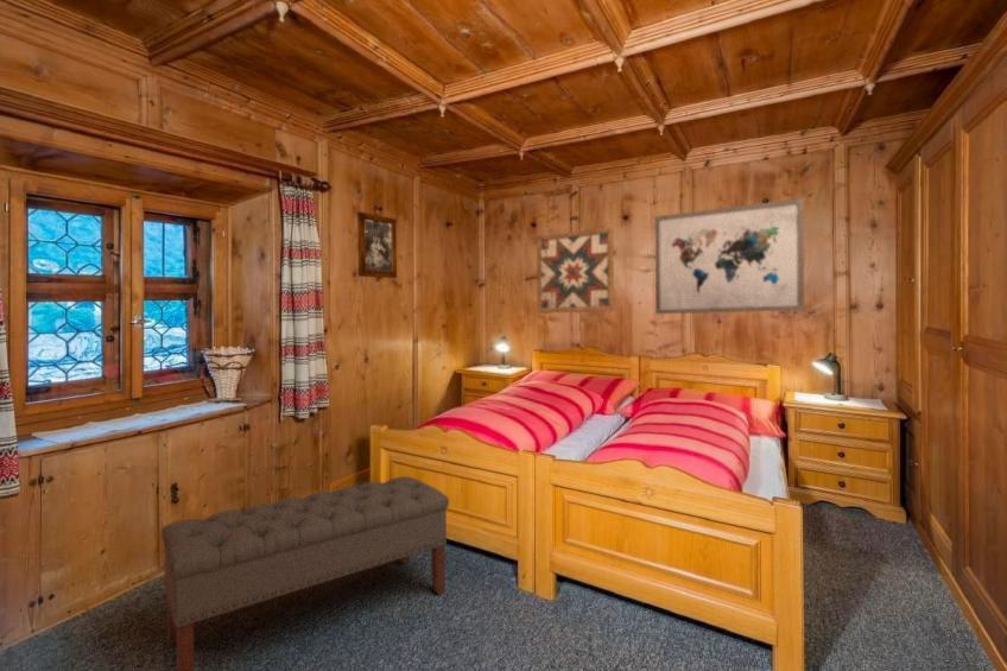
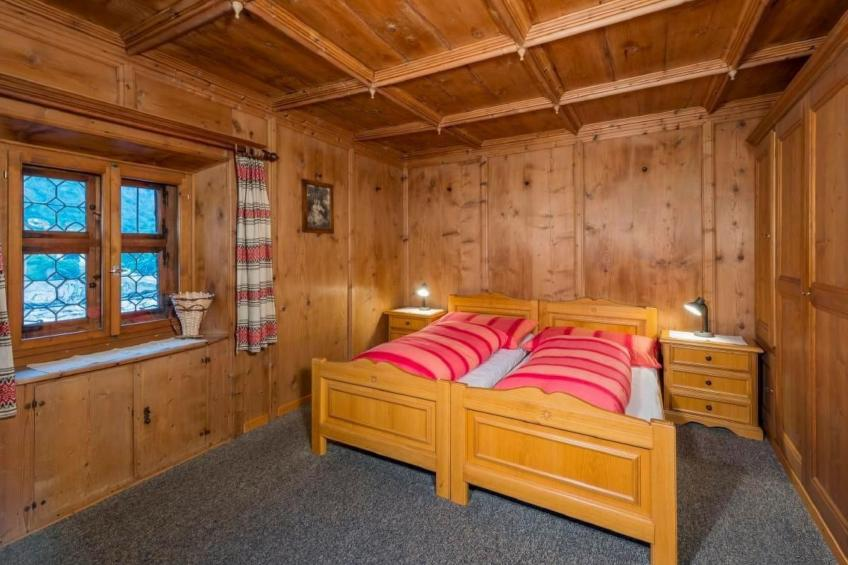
- bench (317, 559)
- wall art (724, 260)
- wall art (574, 272)
